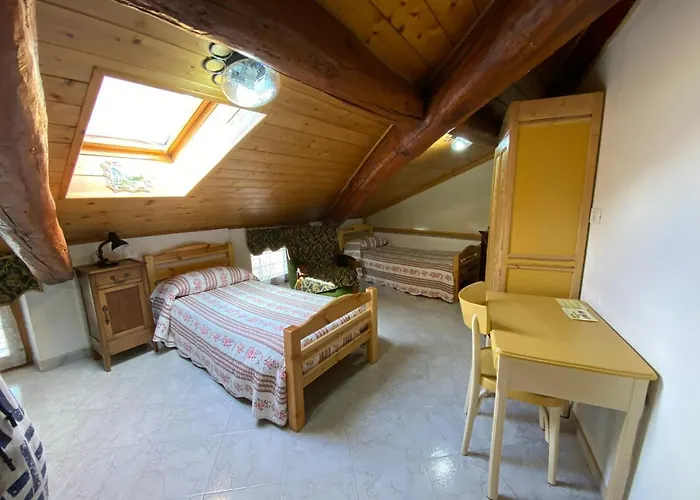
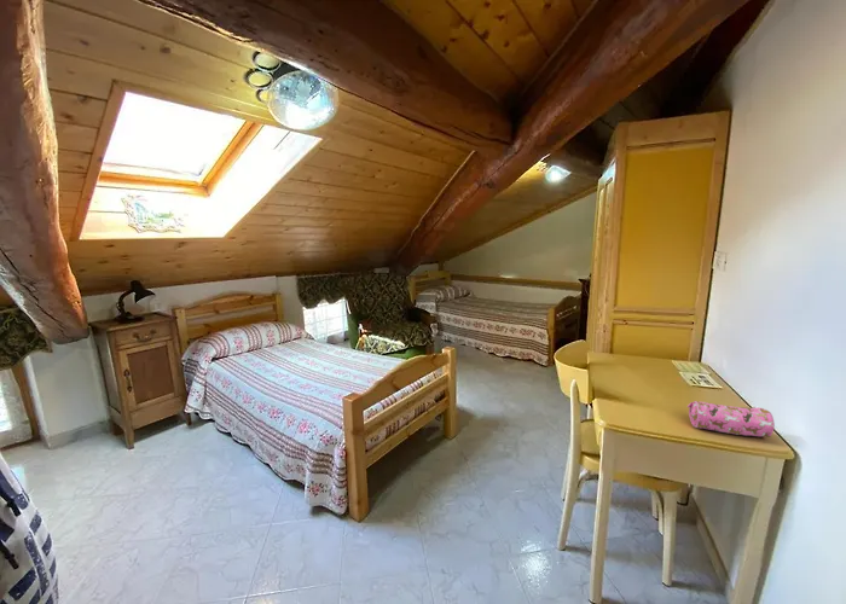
+ pencil case (728, 418)
